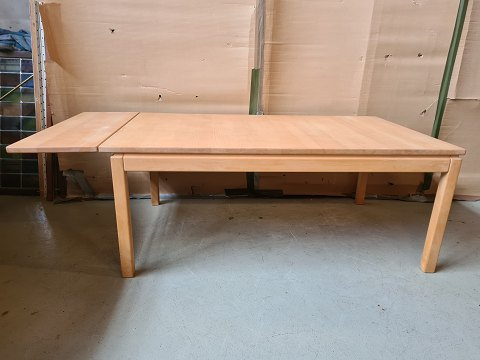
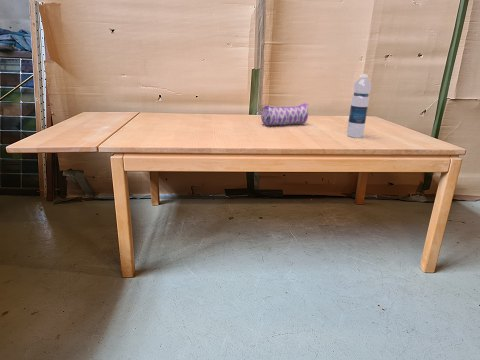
+ water bottle (359, 106)
+ pencil case (284, 114)
